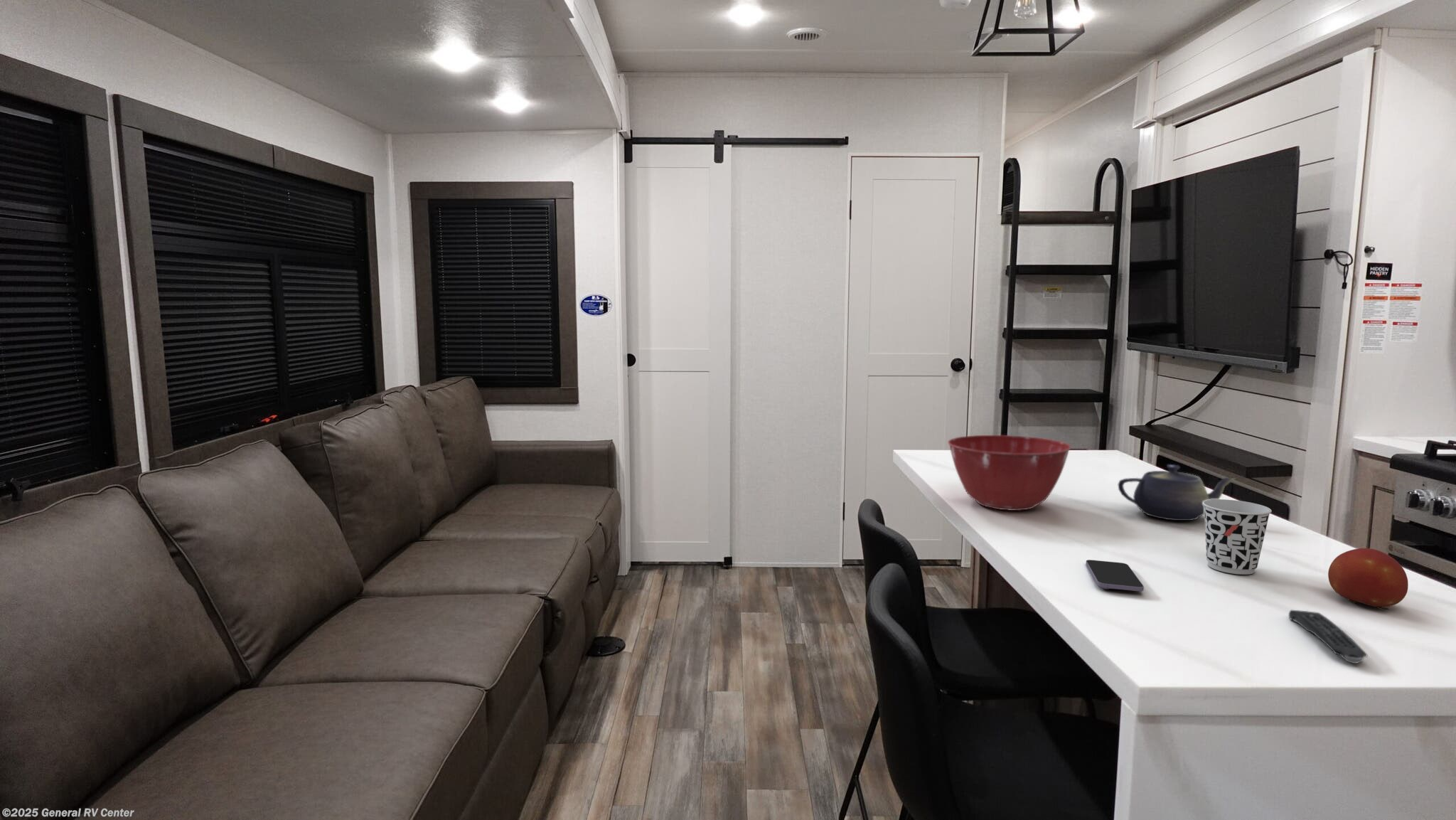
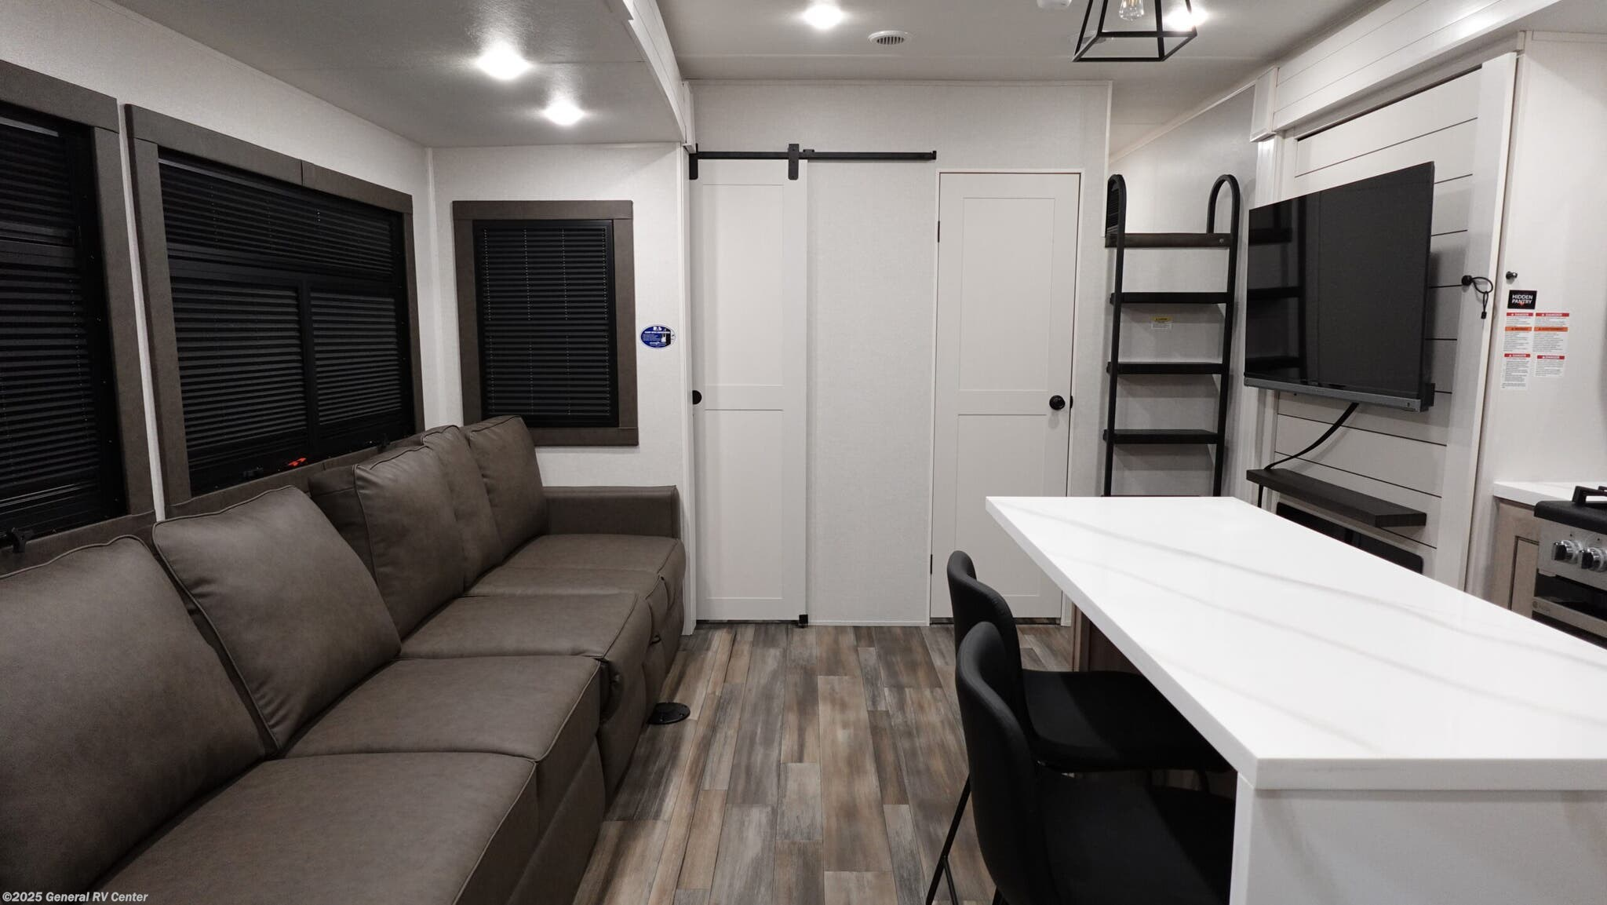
- remote control (1328, 634)
- smartphone (1113, 575)
- mixing bowl (1006, 473)
- teapot (1175, 490)
- fruit (1366, 575)
- cup (1233, 537)
